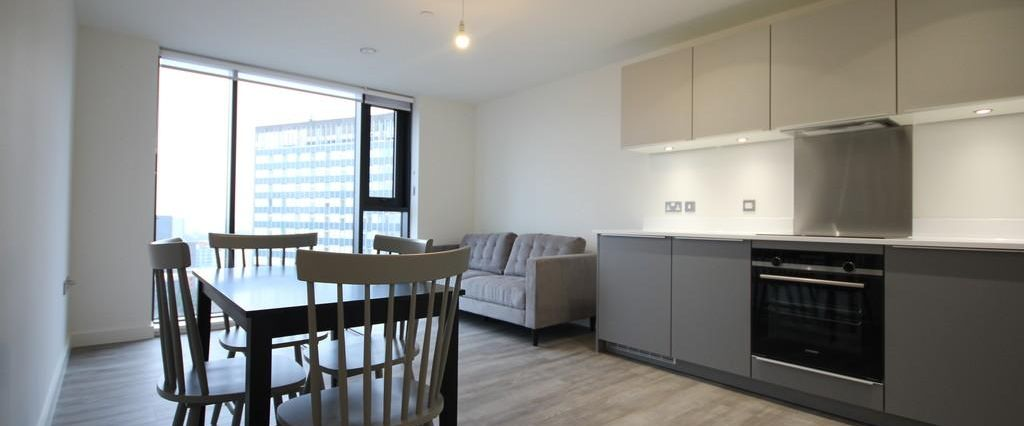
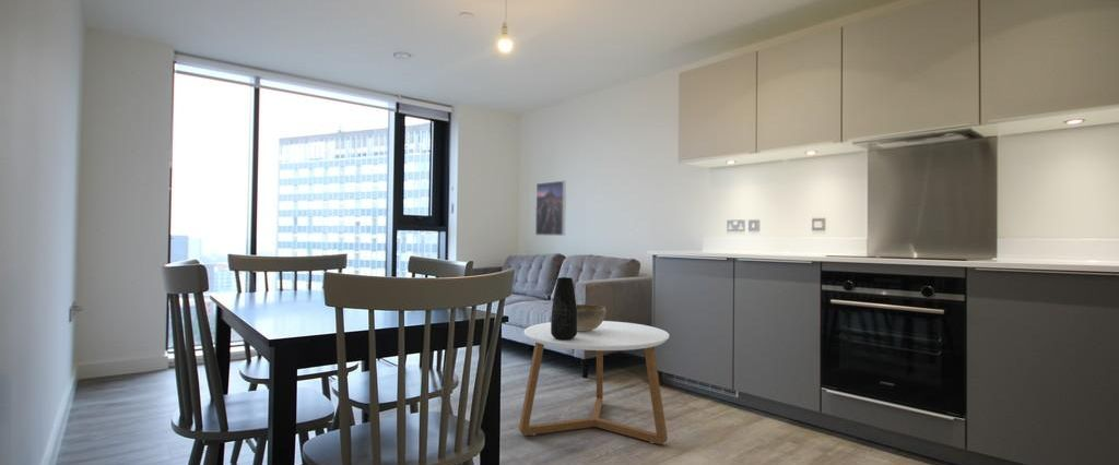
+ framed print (550, 208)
+ coffee table (597, 379)
+ decorative bowl (582, 318)
+ vase (564, 308)
